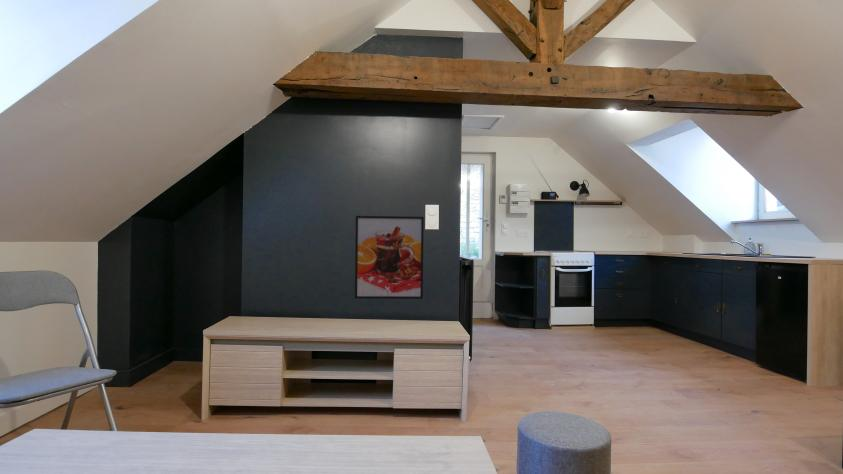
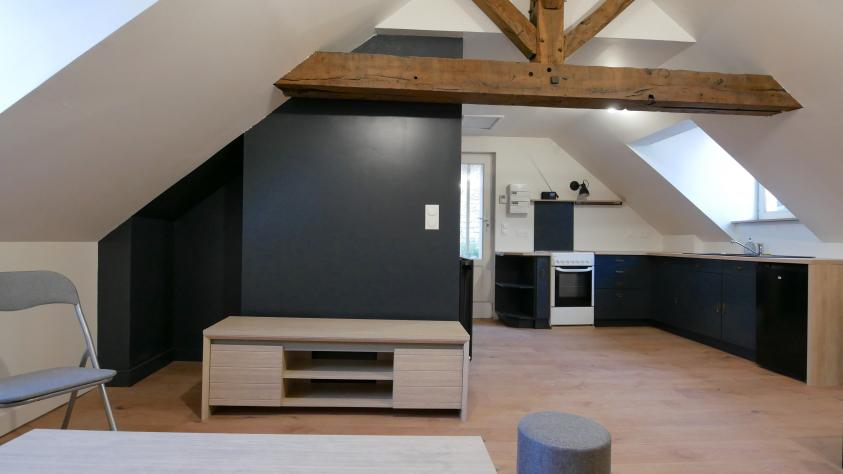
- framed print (389, 257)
